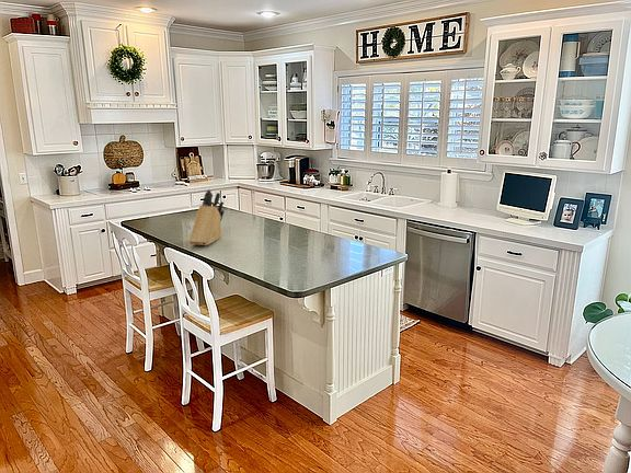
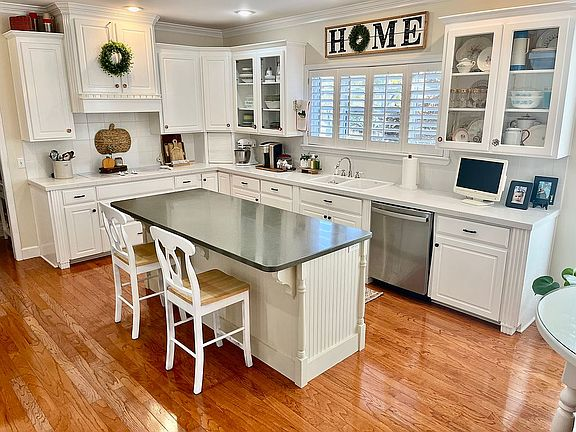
- knife block (207, 216)
